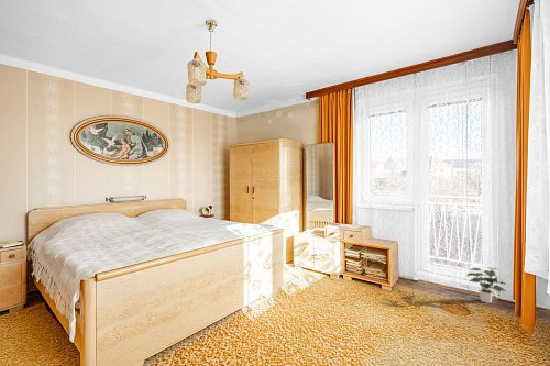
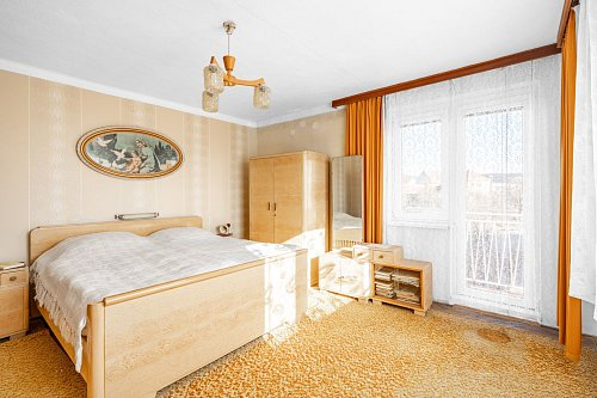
- potted plant (485, 284)
